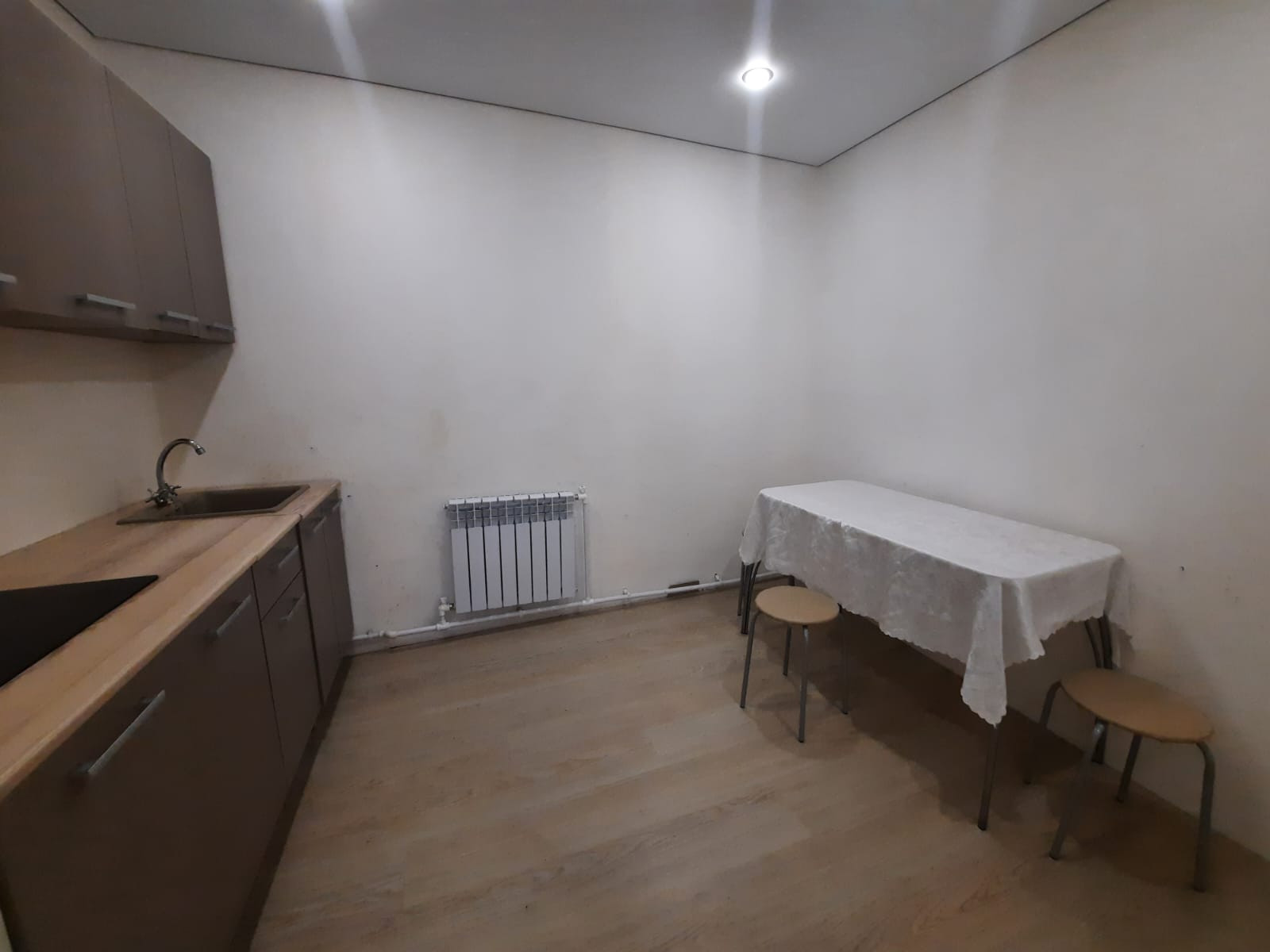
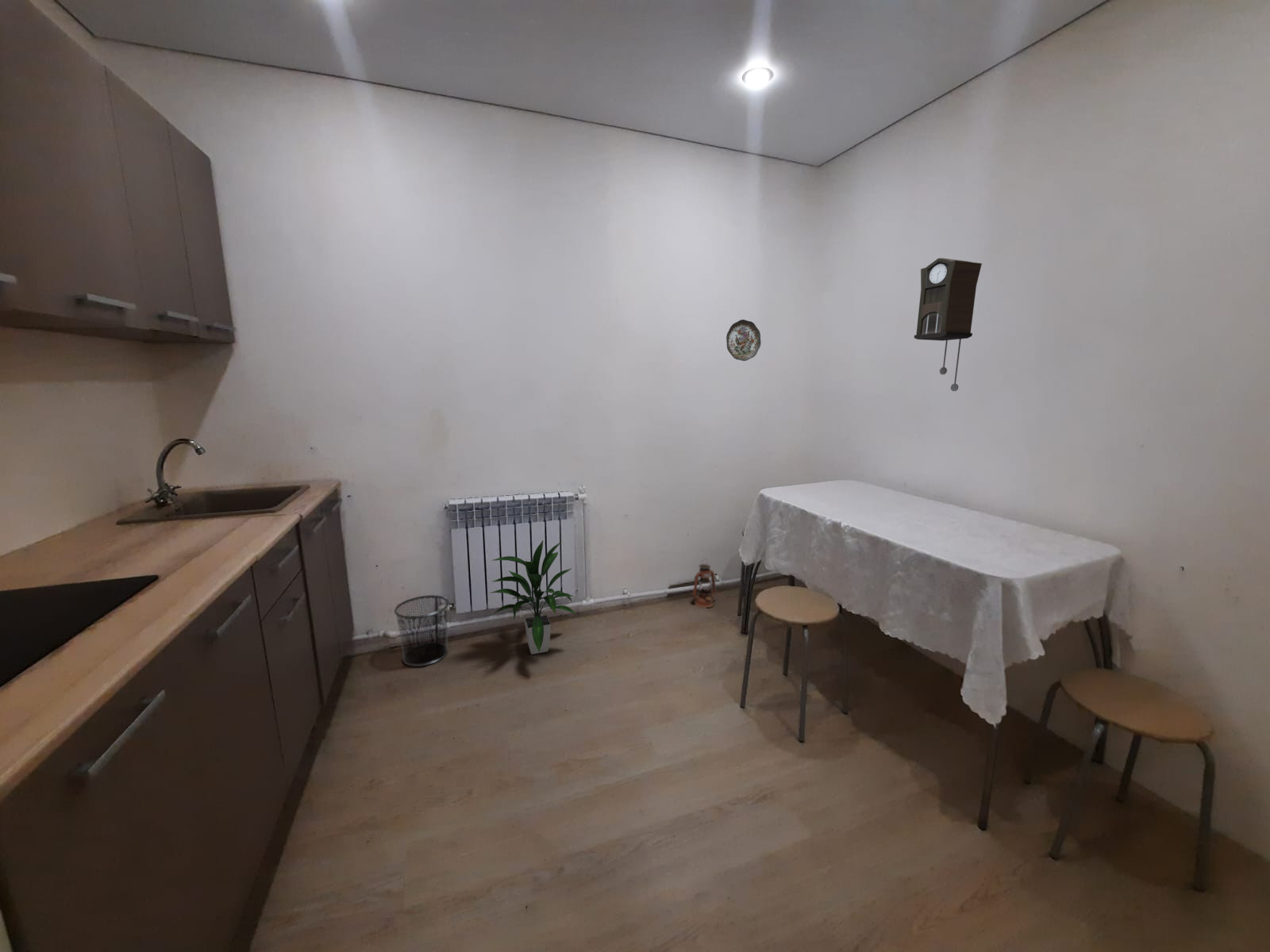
+ waste bin (424, 630)
+ pendulum clock (943, 326)
+ indoor plant (535, 597)
+ decorative plate (742, 340)
+ lantern (705, 581)
